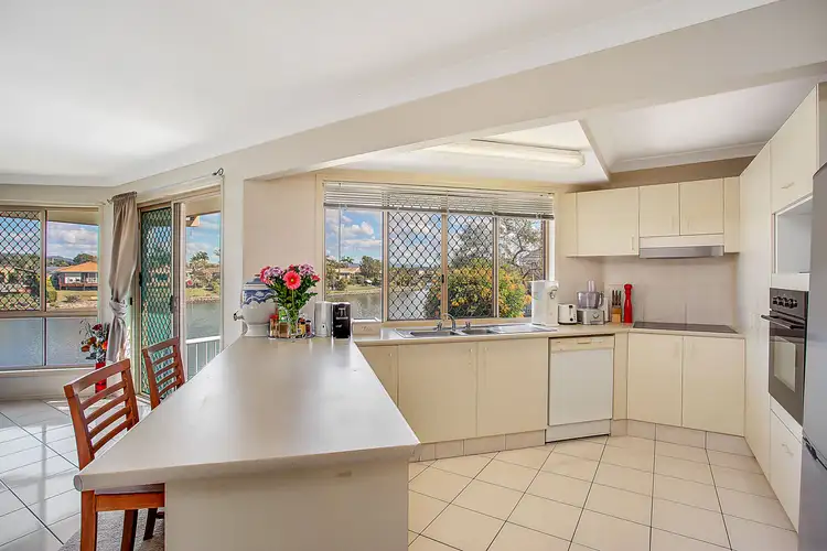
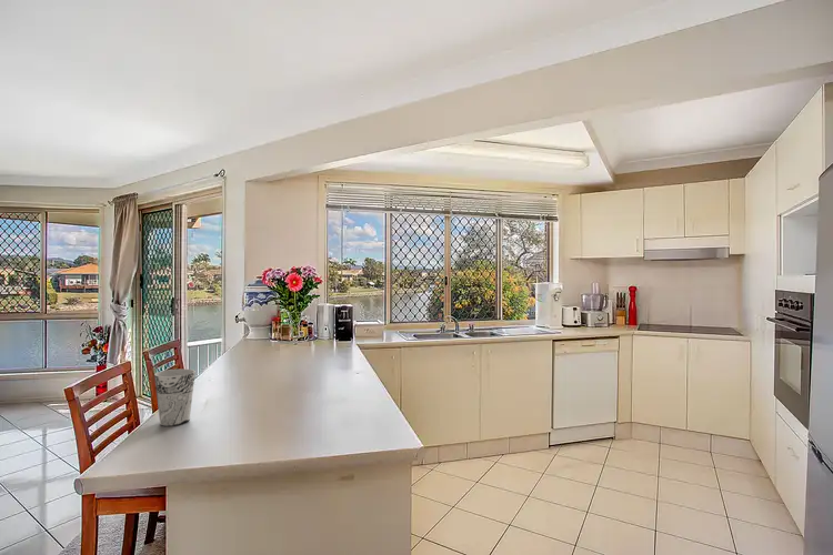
+ cup (174, 396)
